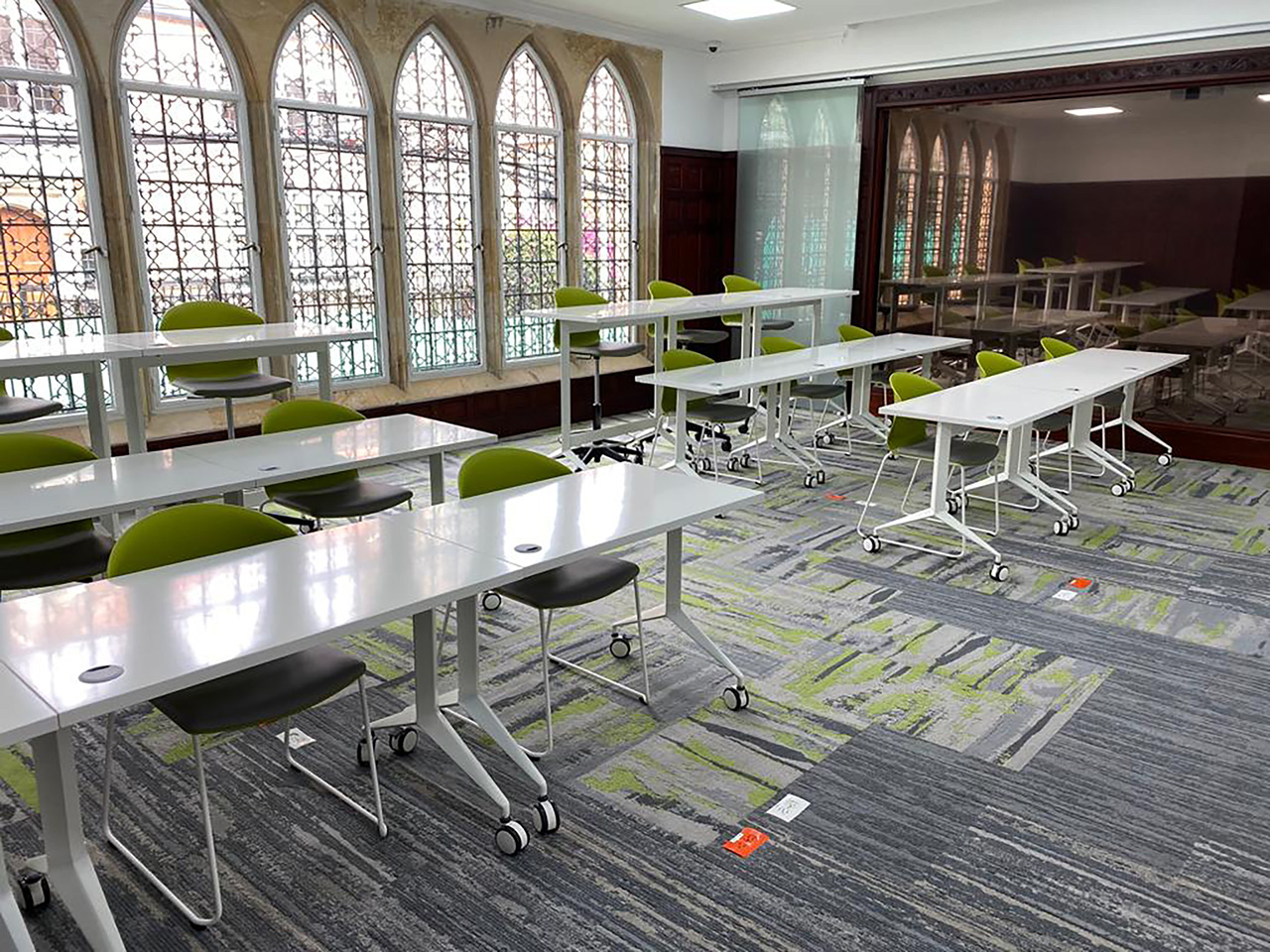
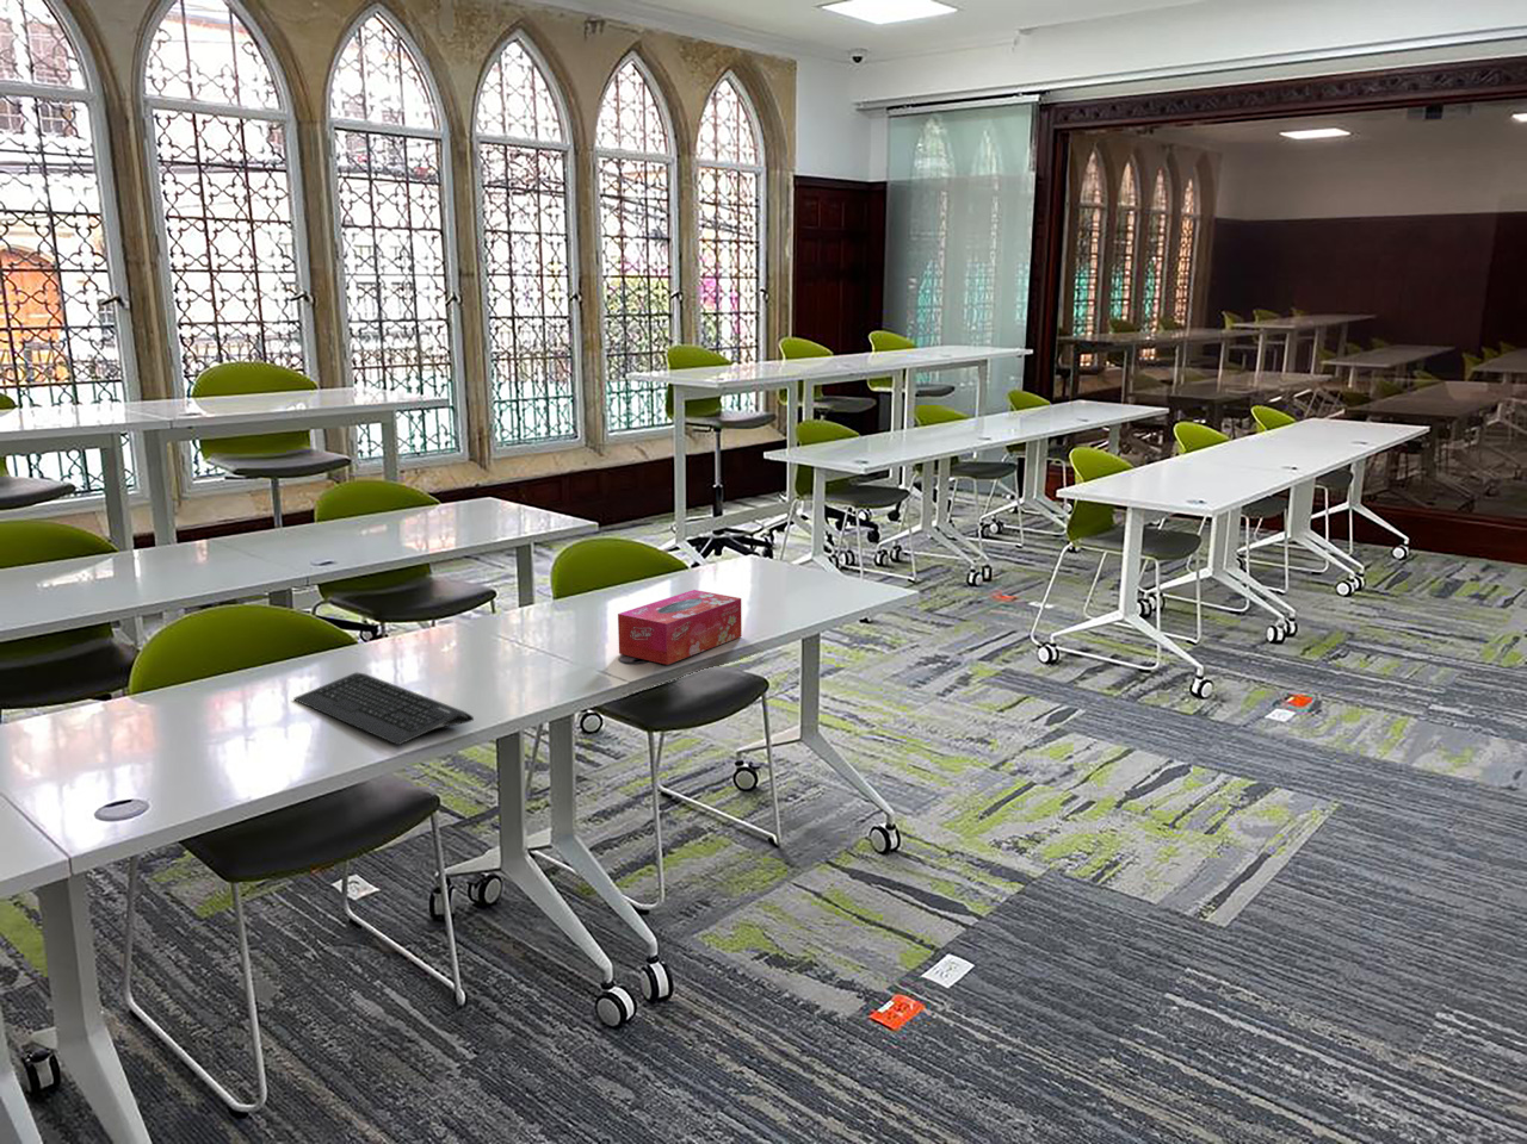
+ keyboard (381, 704)
+ tissue box (682, 625)
